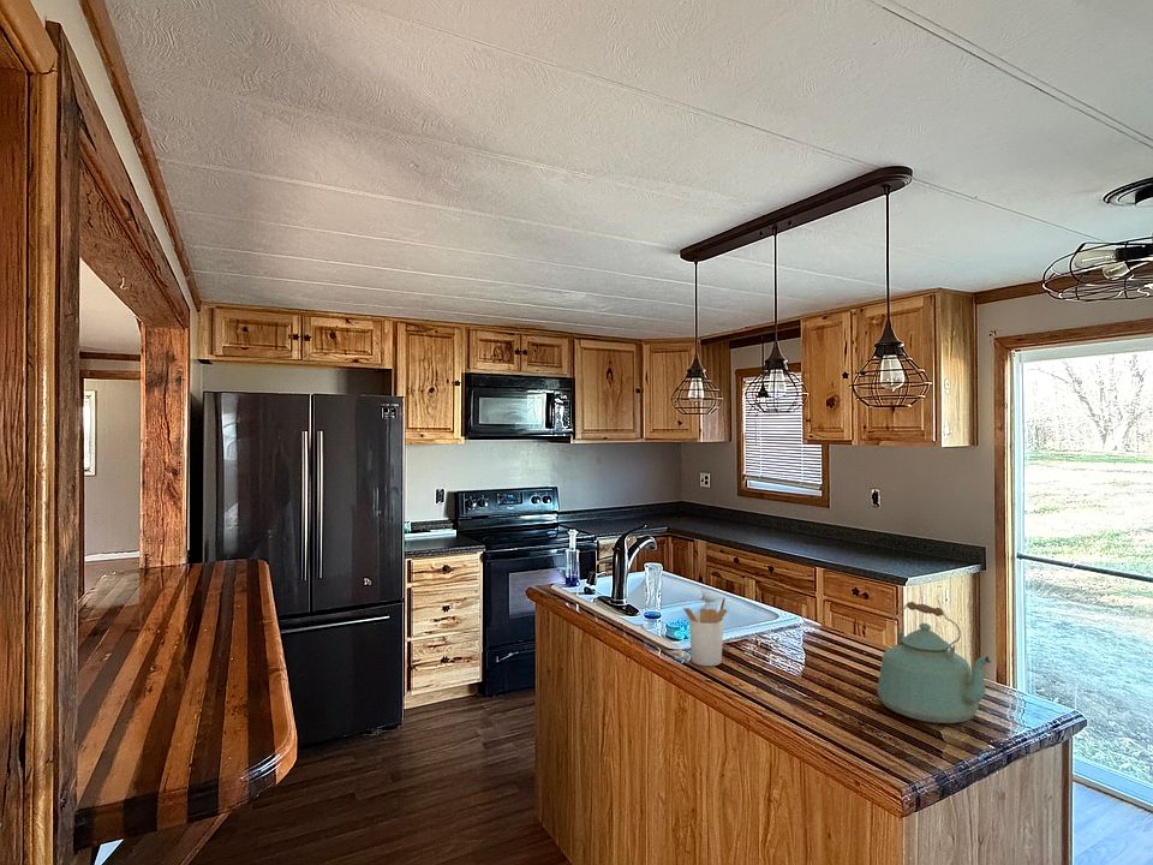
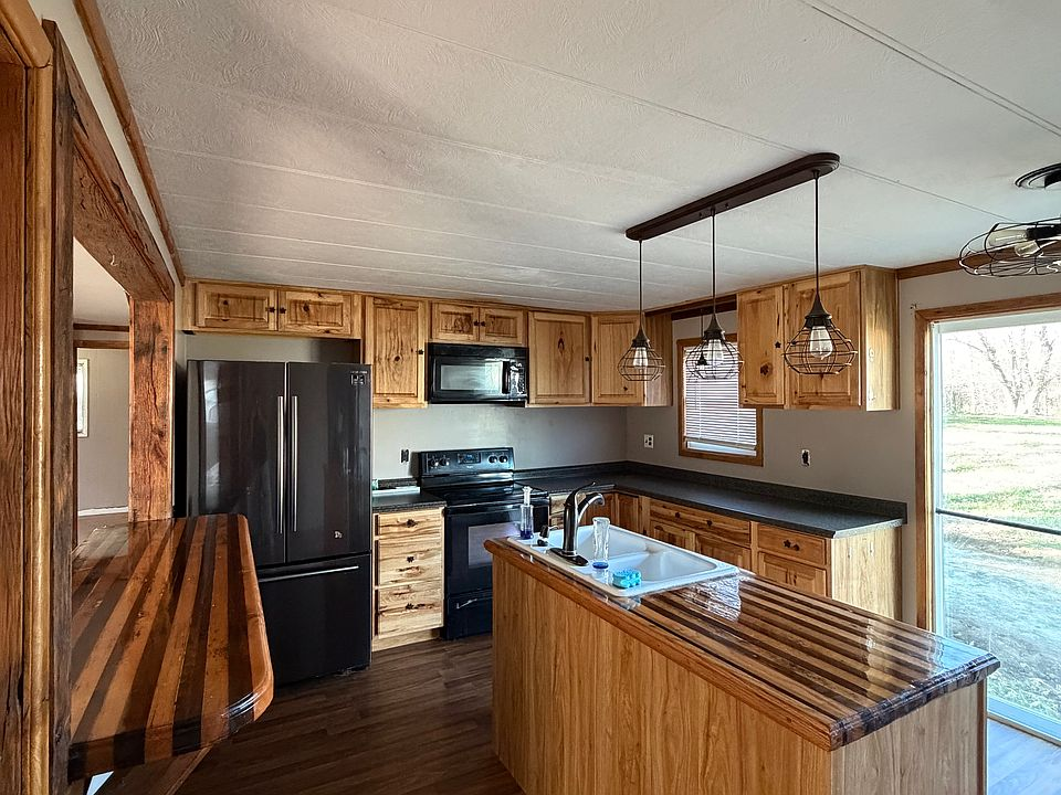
- utensil holder (709, 631)
- kettle (933, 658)
